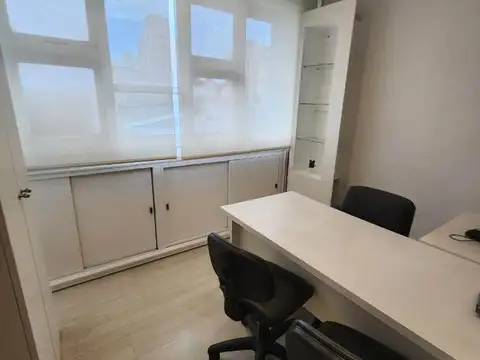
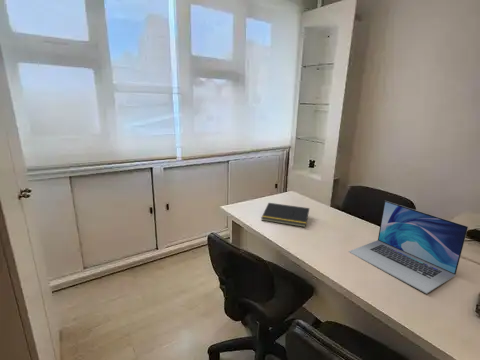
+ laptop (402, 240)
+ notepad (285, 214)
